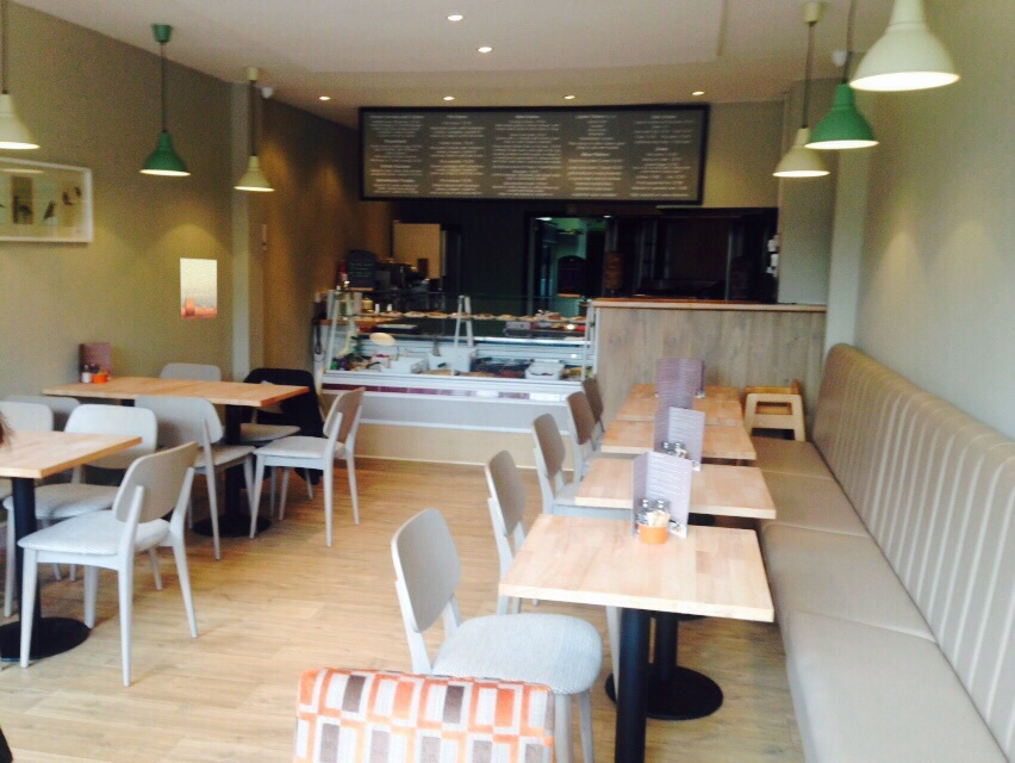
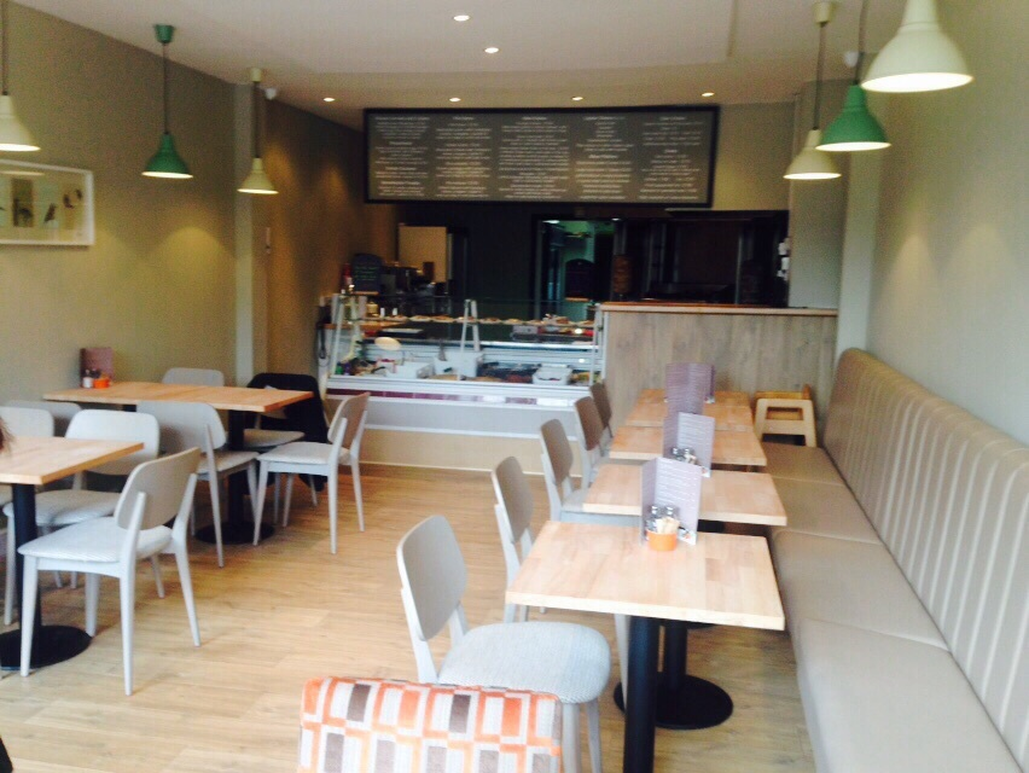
- wall art (199, 289)
